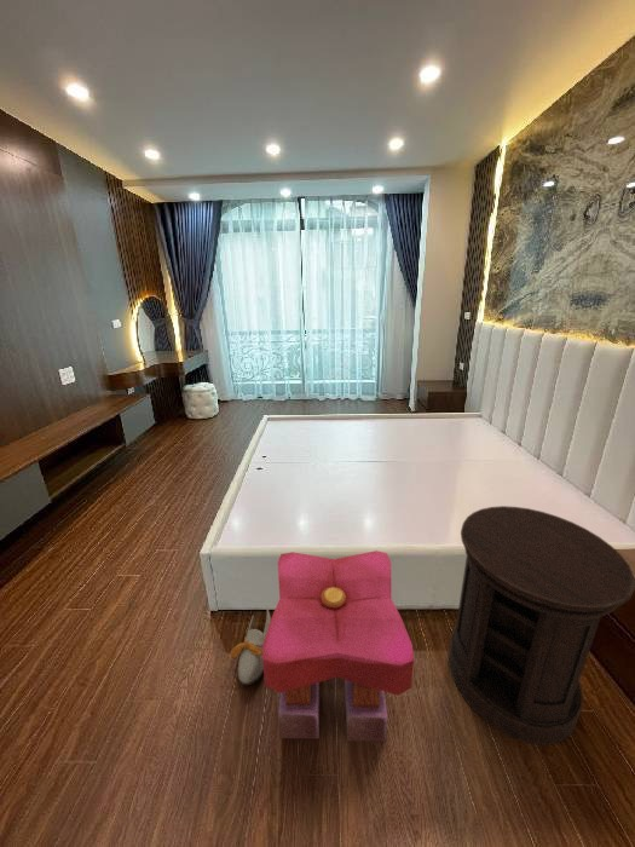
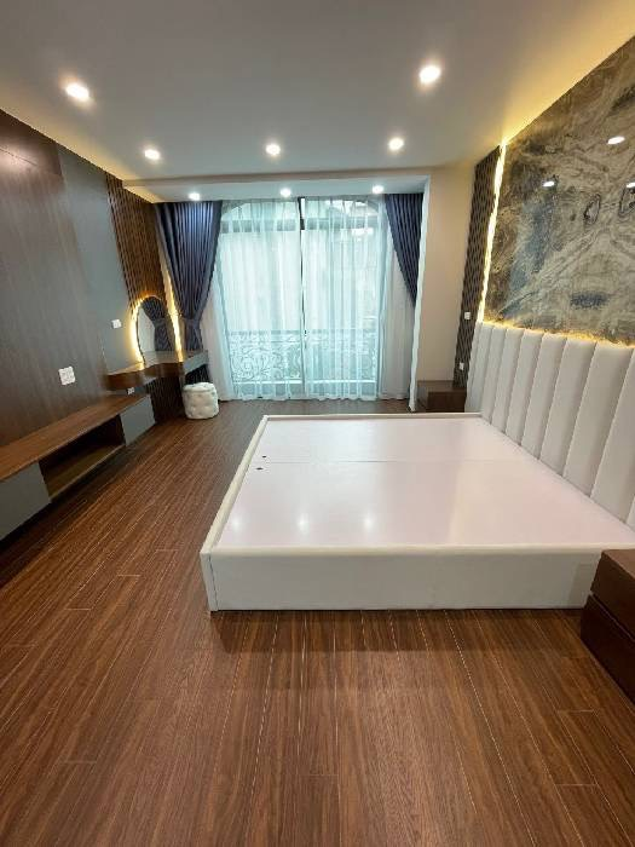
- shoe (249, 643)
- stool (335, 641)
- side table (521, 616)
